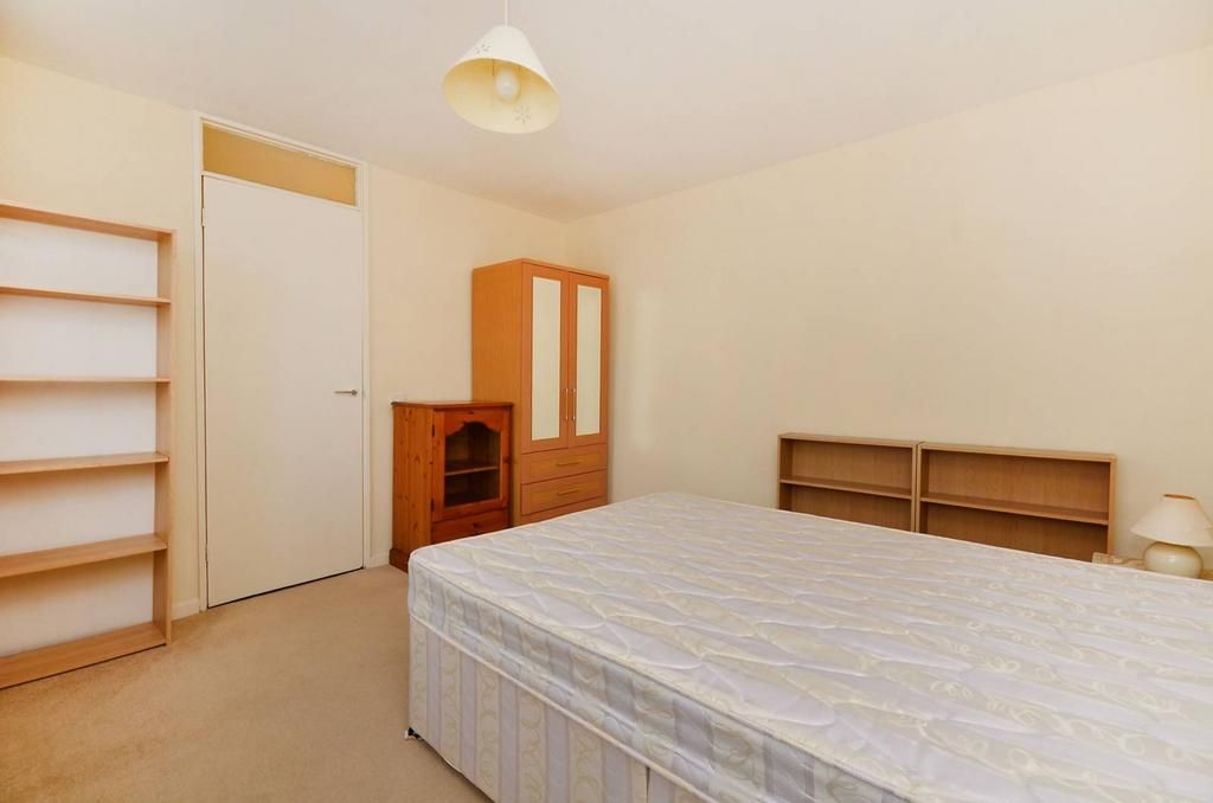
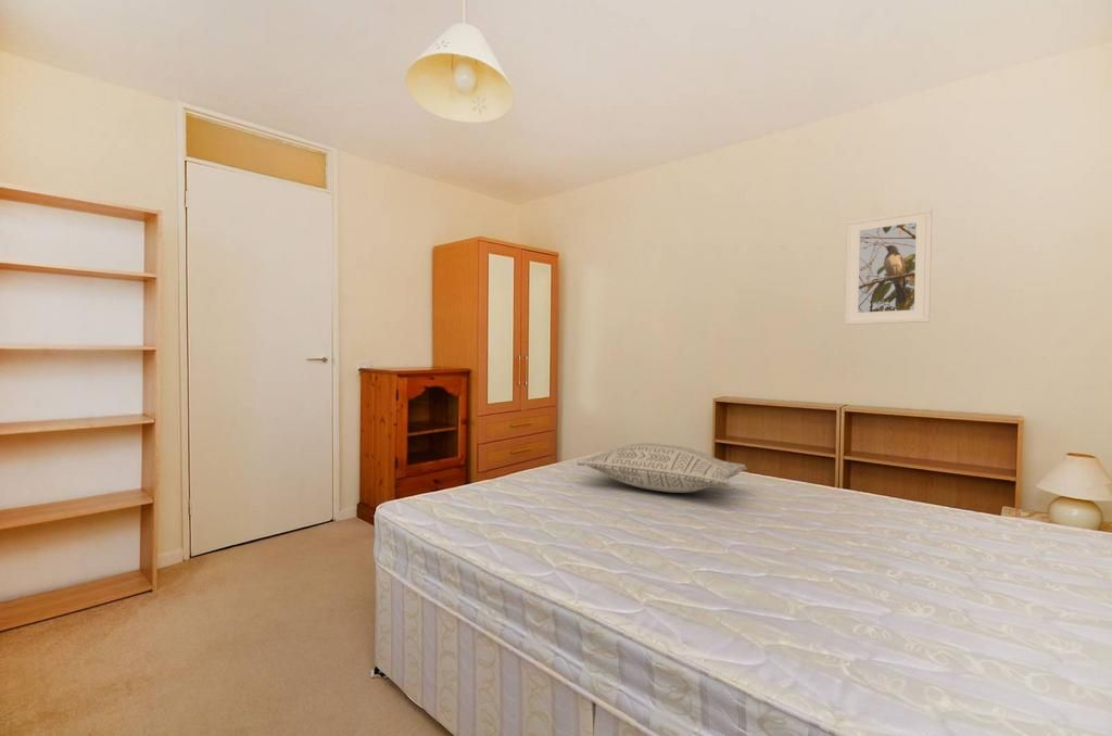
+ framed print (886, 268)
+ pillow (660, 467)
